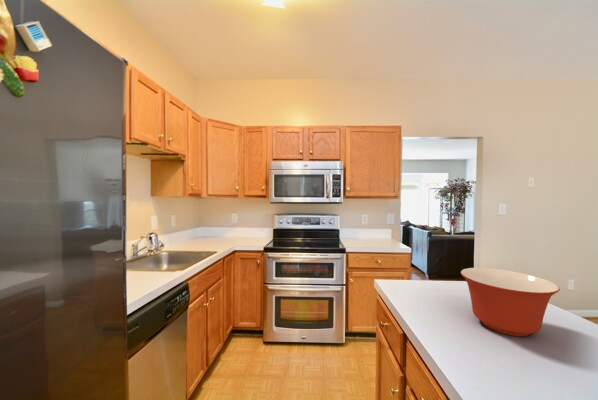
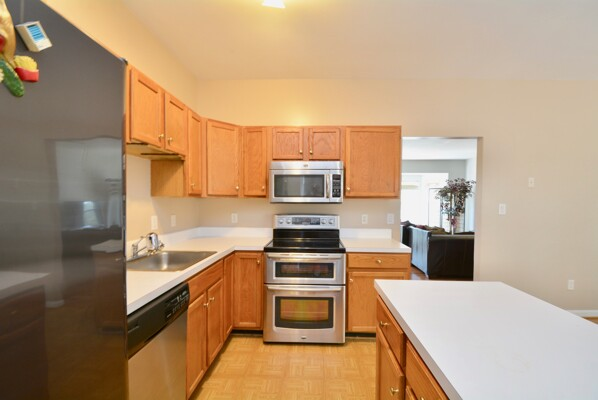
- mixing bowl (504, 302)
